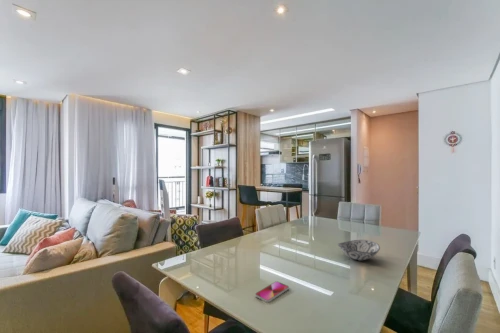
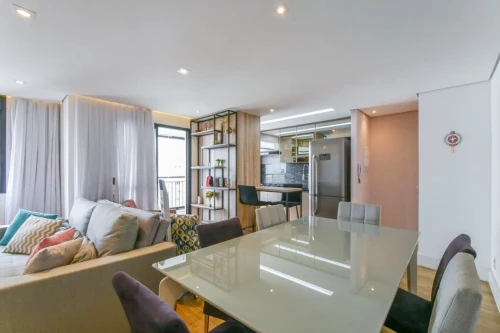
- smartphone (272, 291)
- decorative bowl (358, 250)
